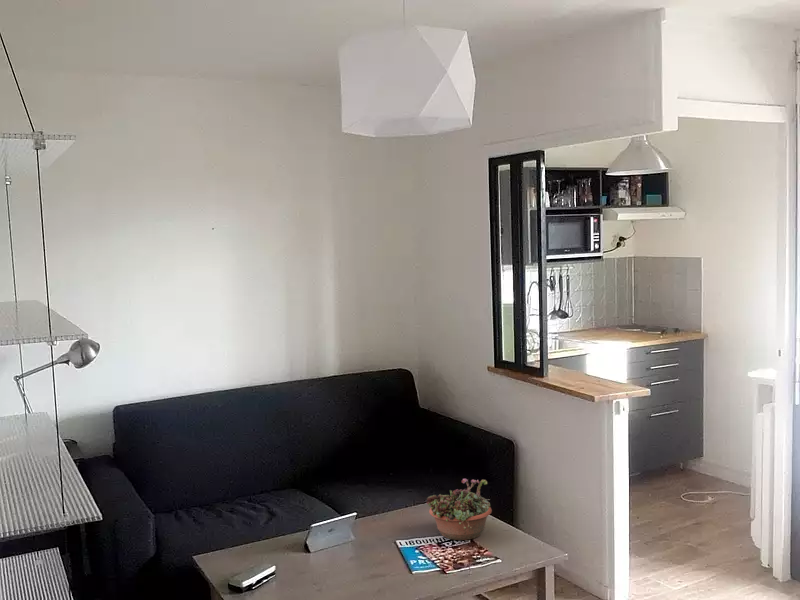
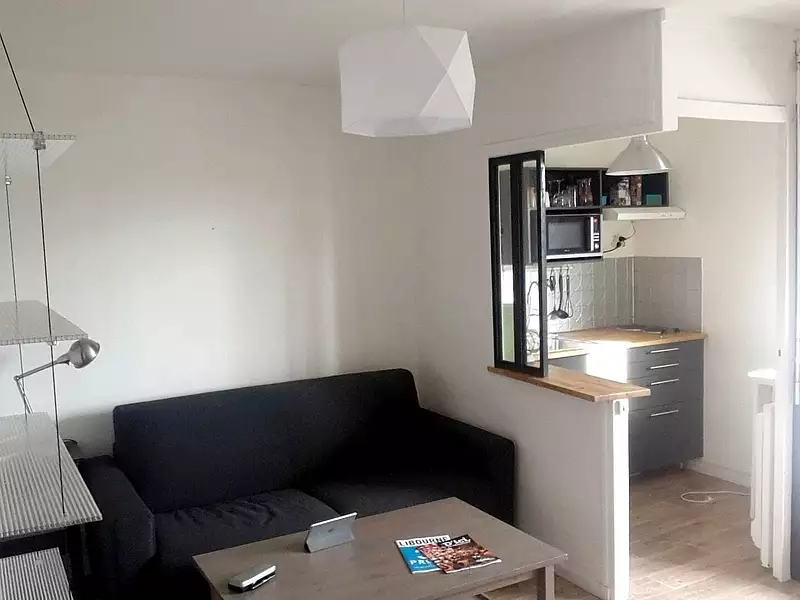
- succulent planter (462, 508)
